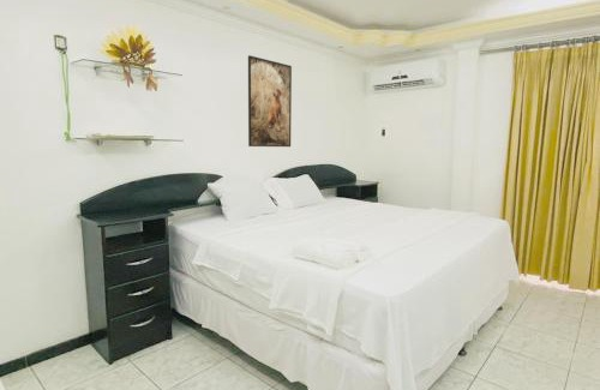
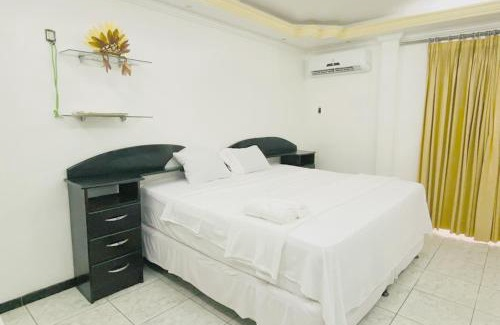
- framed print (270, 104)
